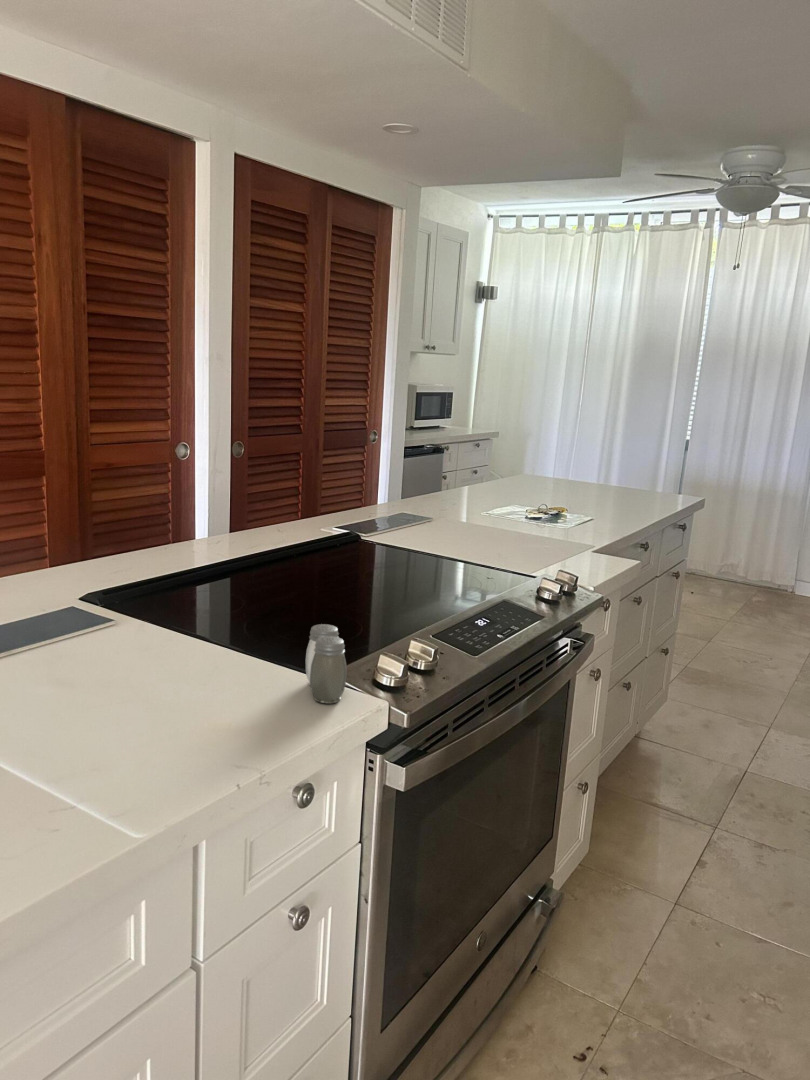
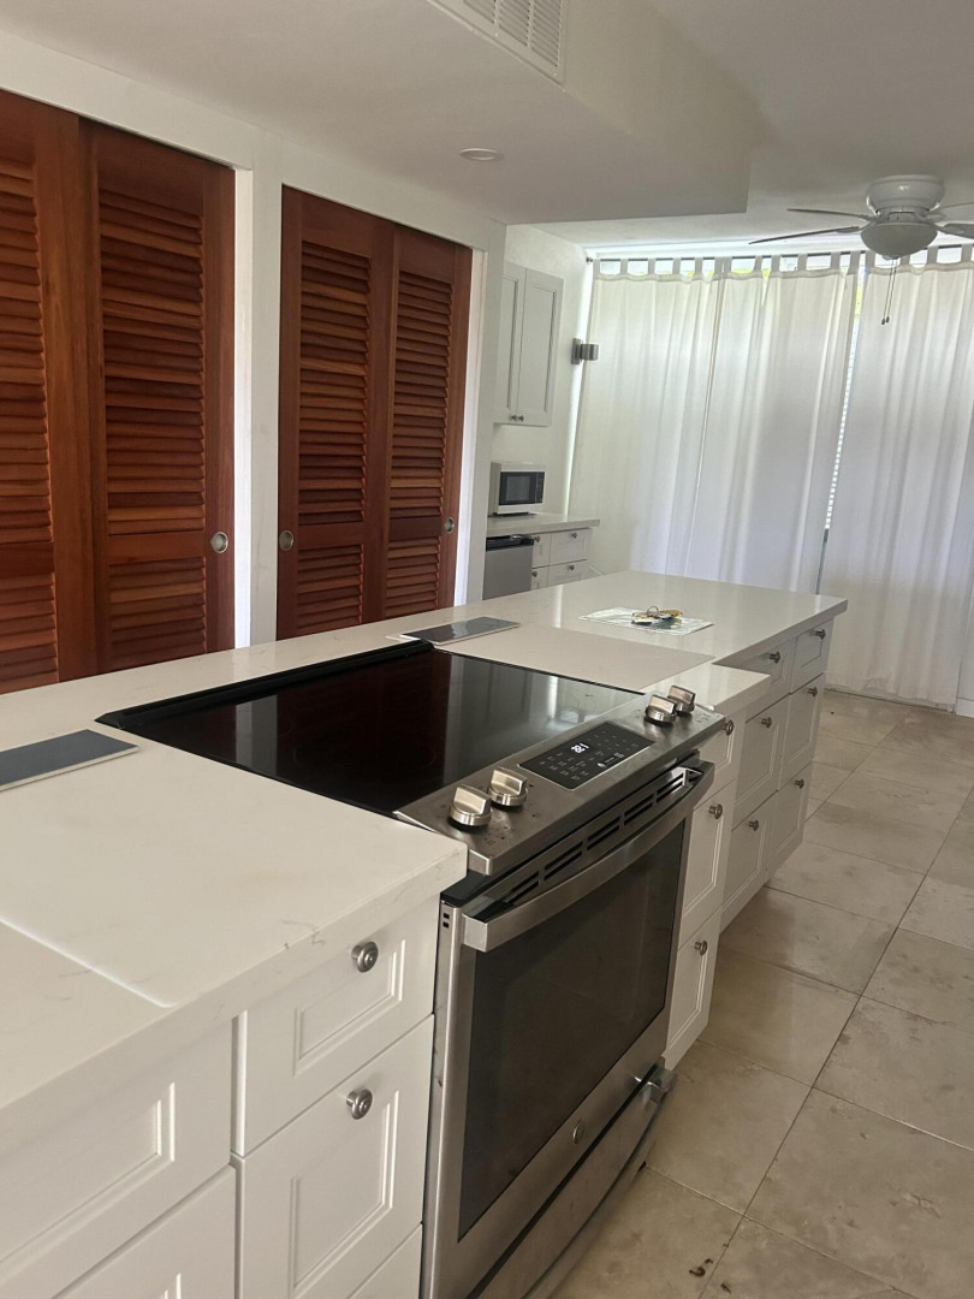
- salt and pepper shaker (325, 662)
